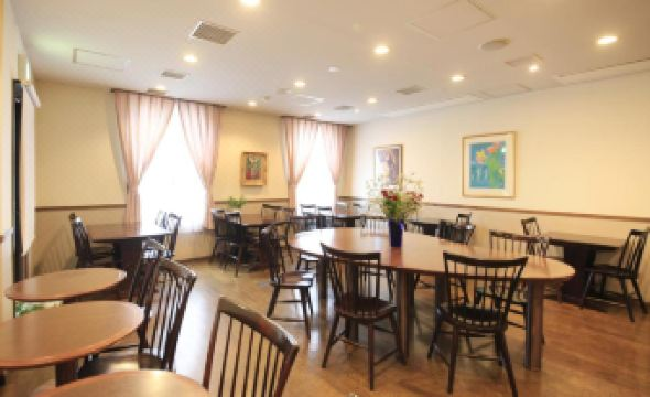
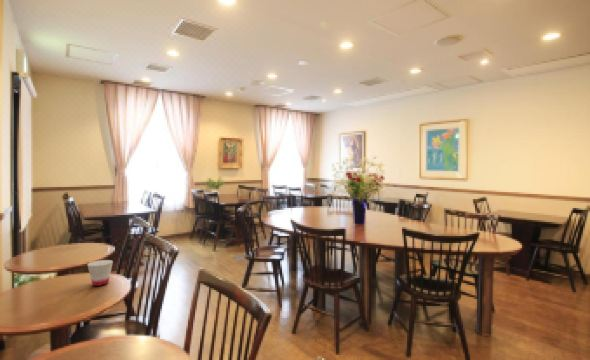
+ cup (100, 273)
